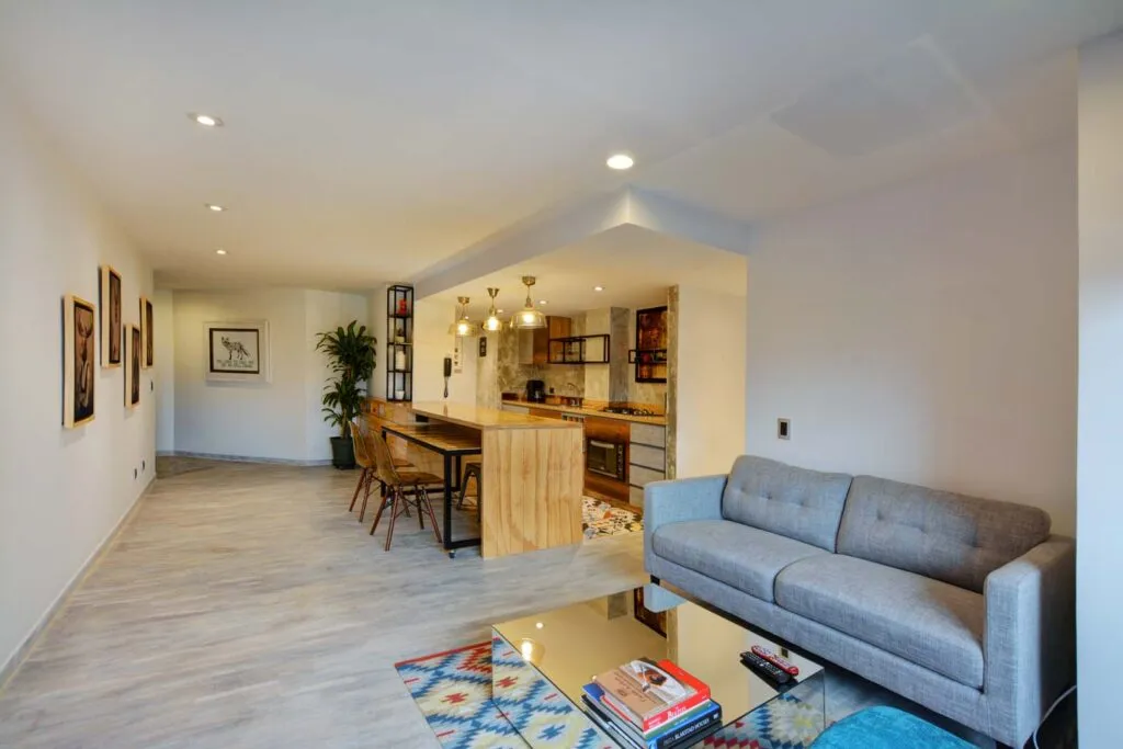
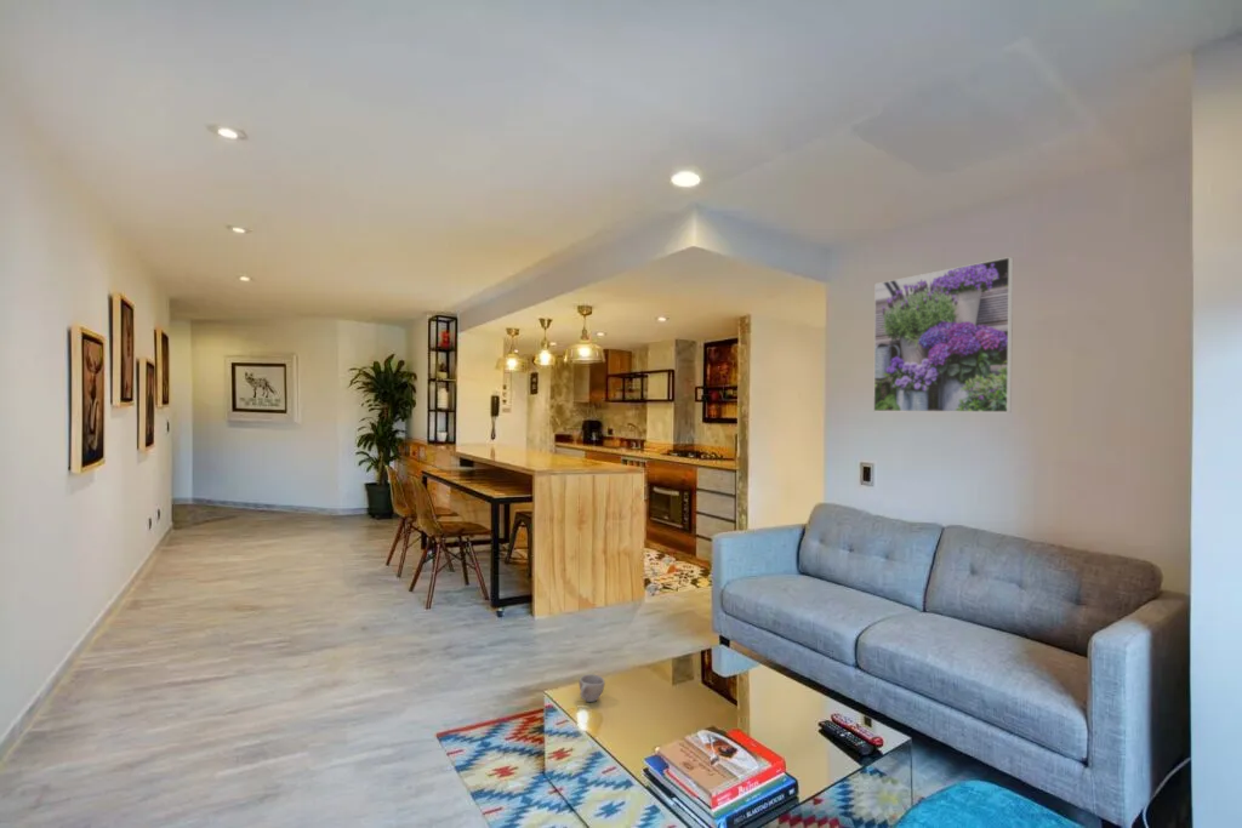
+ cup (589, 690)
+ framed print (936, 342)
